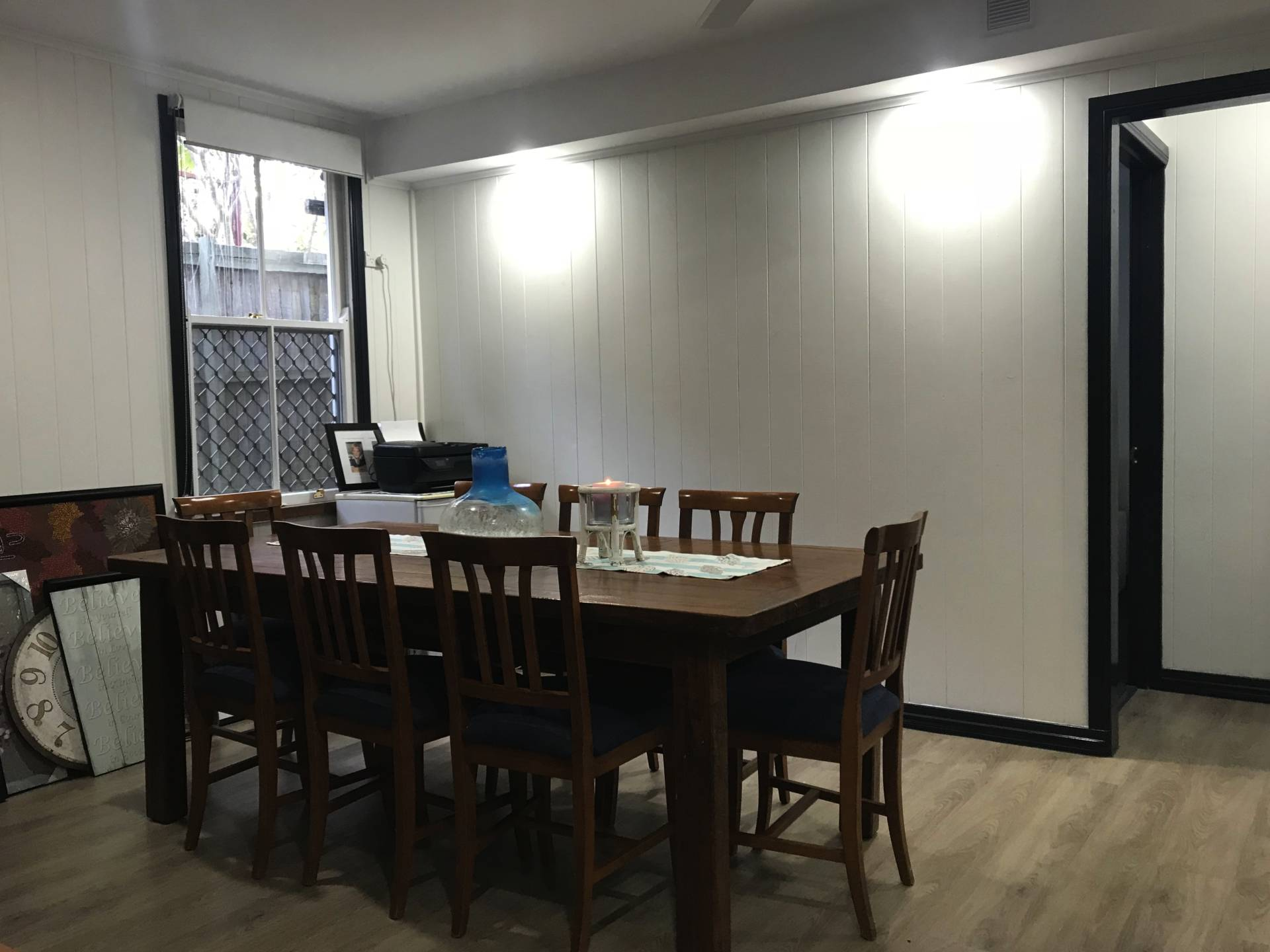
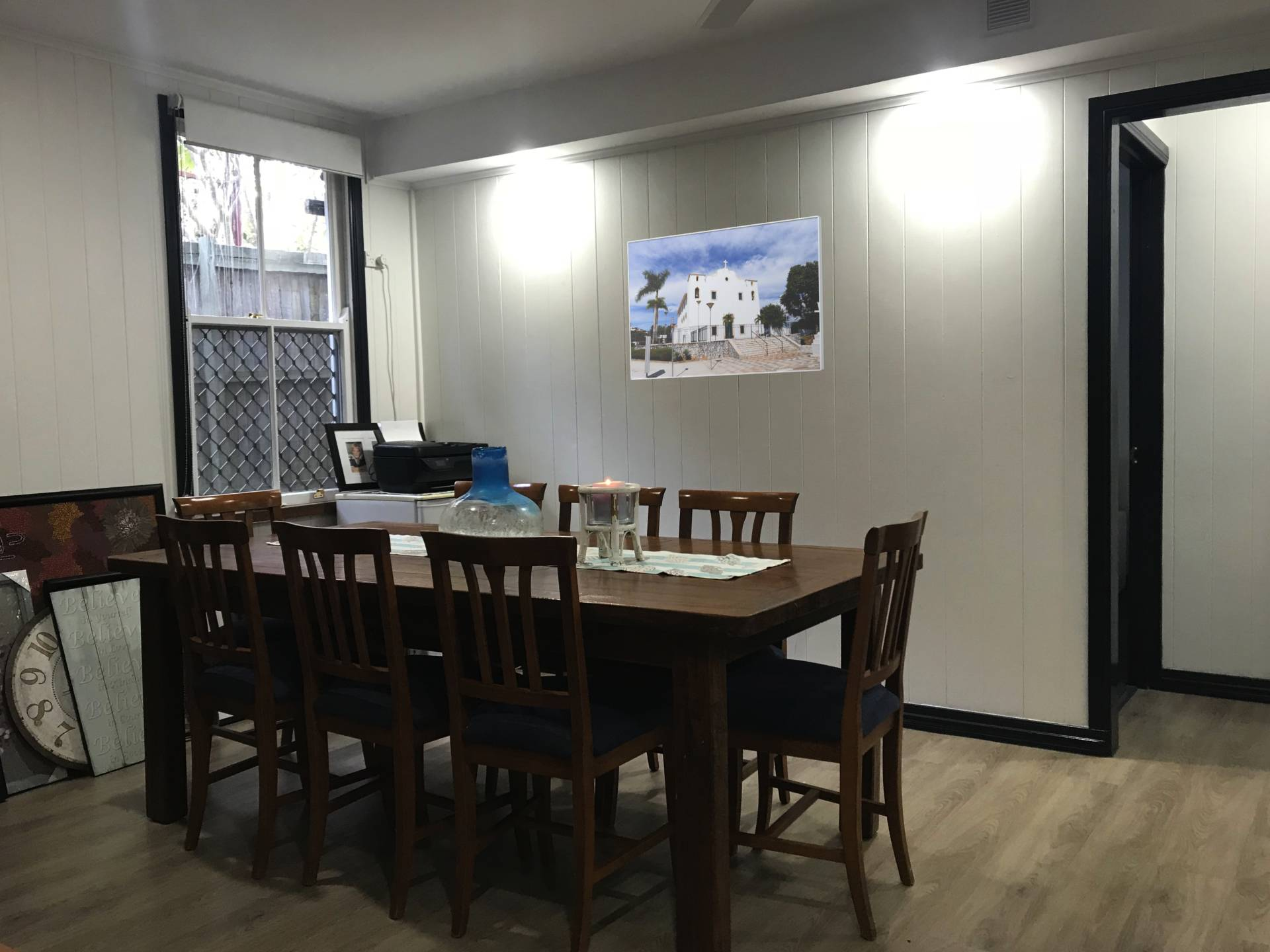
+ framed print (720, 303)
